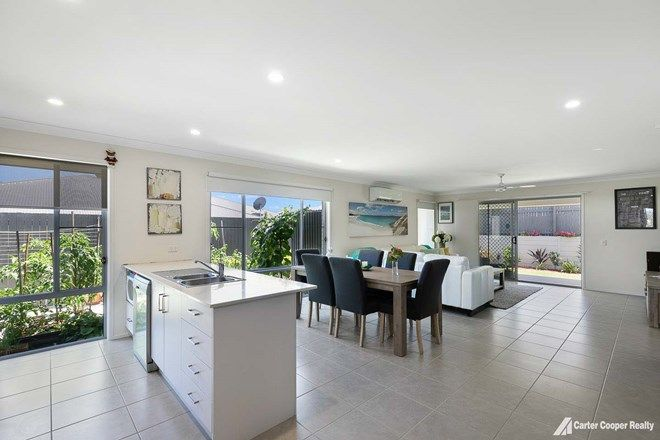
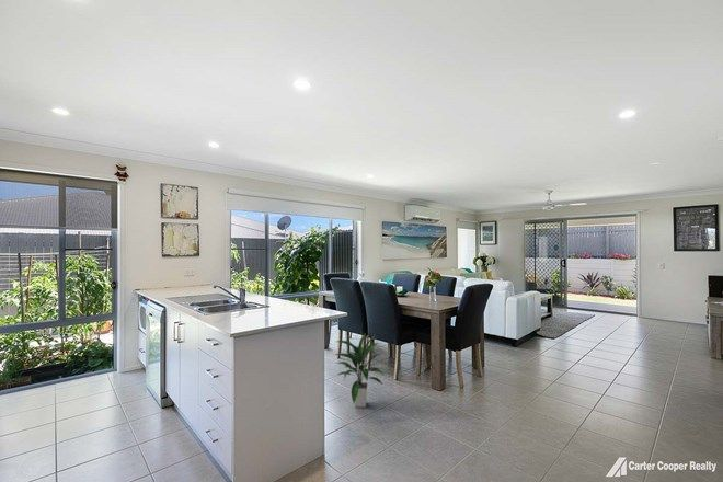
+ indoor plant (358, 369)
